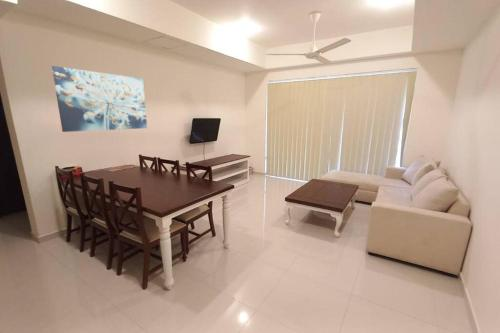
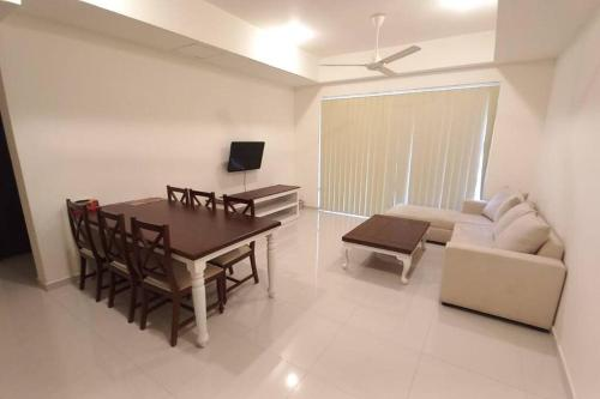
- wall art (107, 102)
